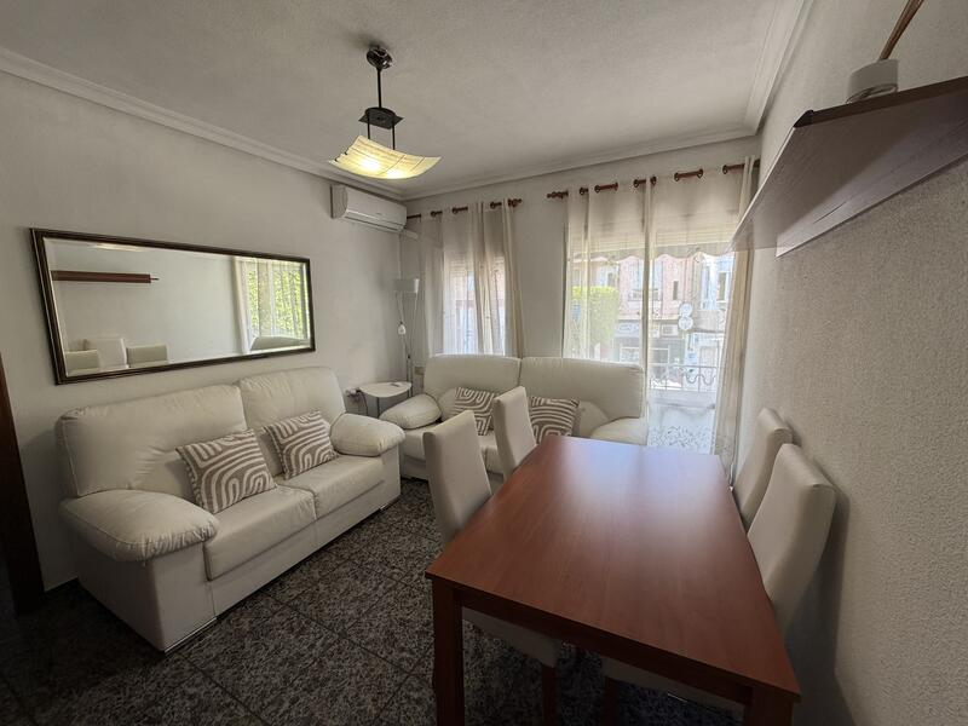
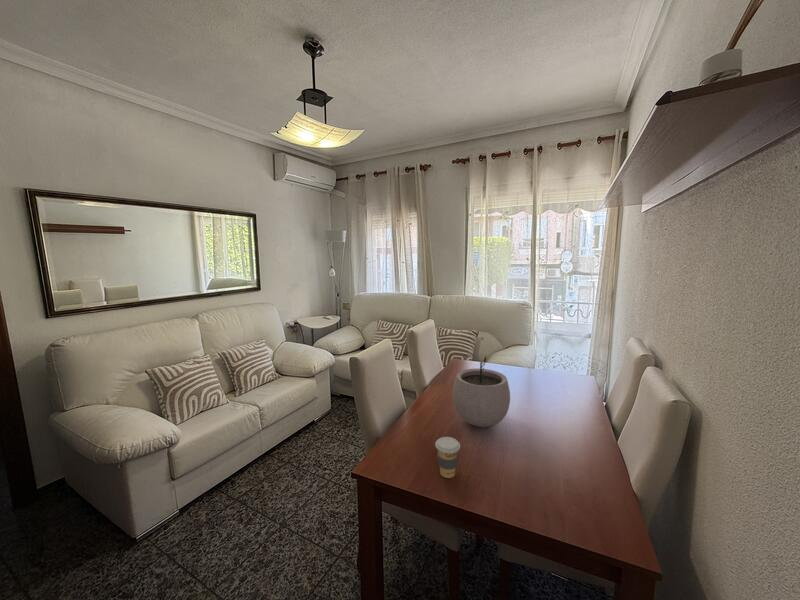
+ plant pot (481, 389)
+ coffee cup (447, 457)
